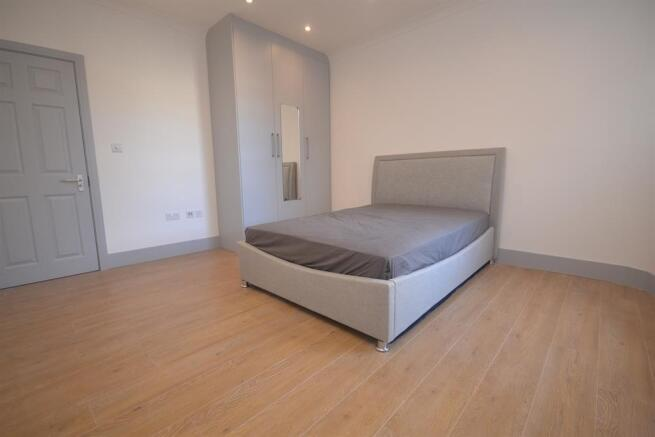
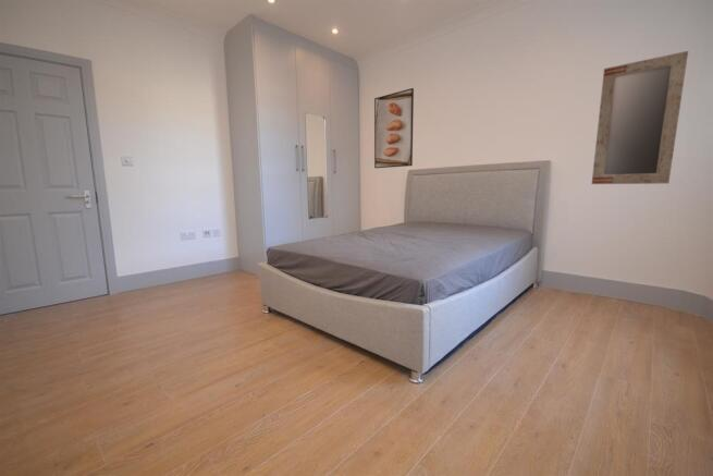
+ home mirror (635, 123)
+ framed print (392, 131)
